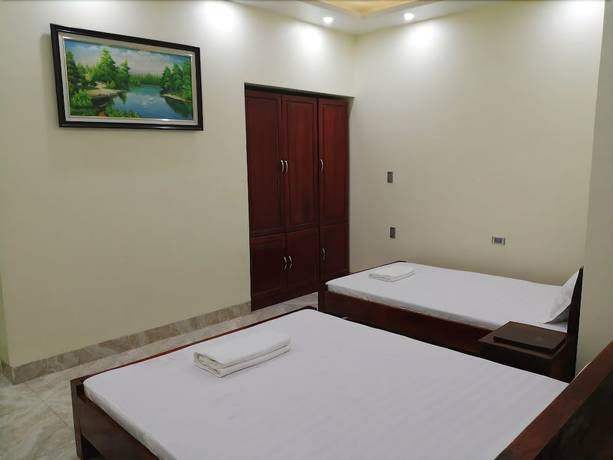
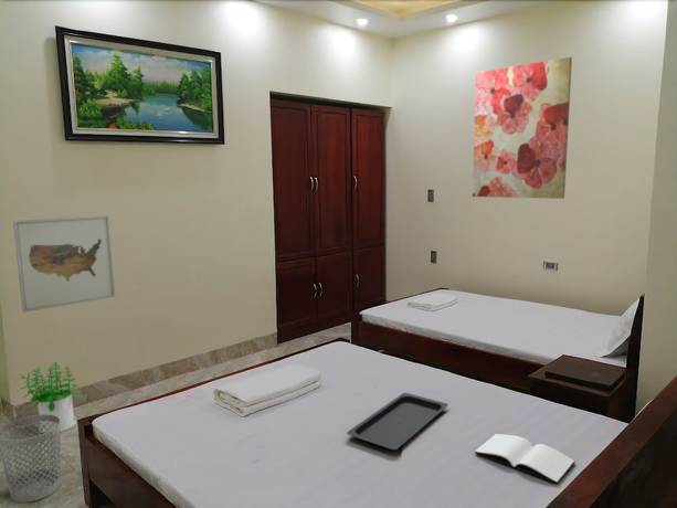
+ potted plant (50, 396)
+ wastebasket (32, 458)
+ wall art (518, 133)
+ serving tray (400, 420)
+ book (523, 454)
+ wall art (67, 261)
